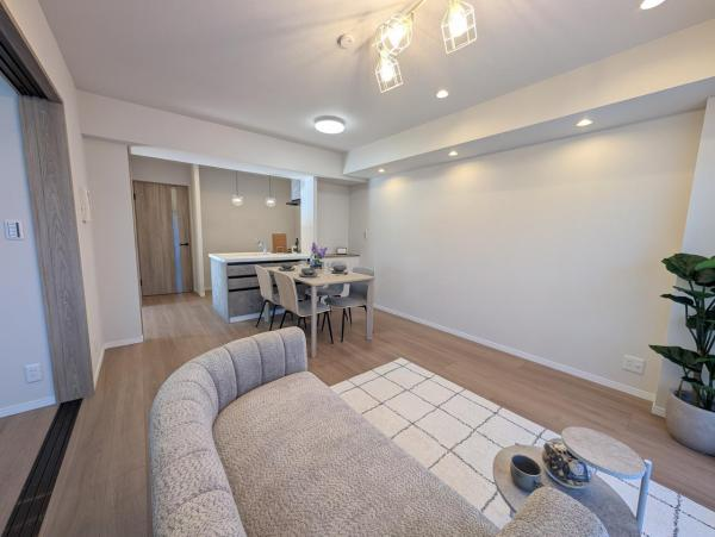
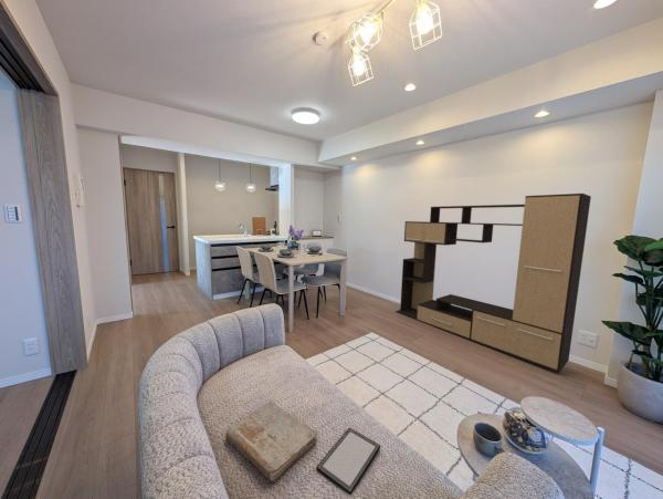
+ book (271, 434)
+ media console (470, 241)
+ tablet (349, 457)
